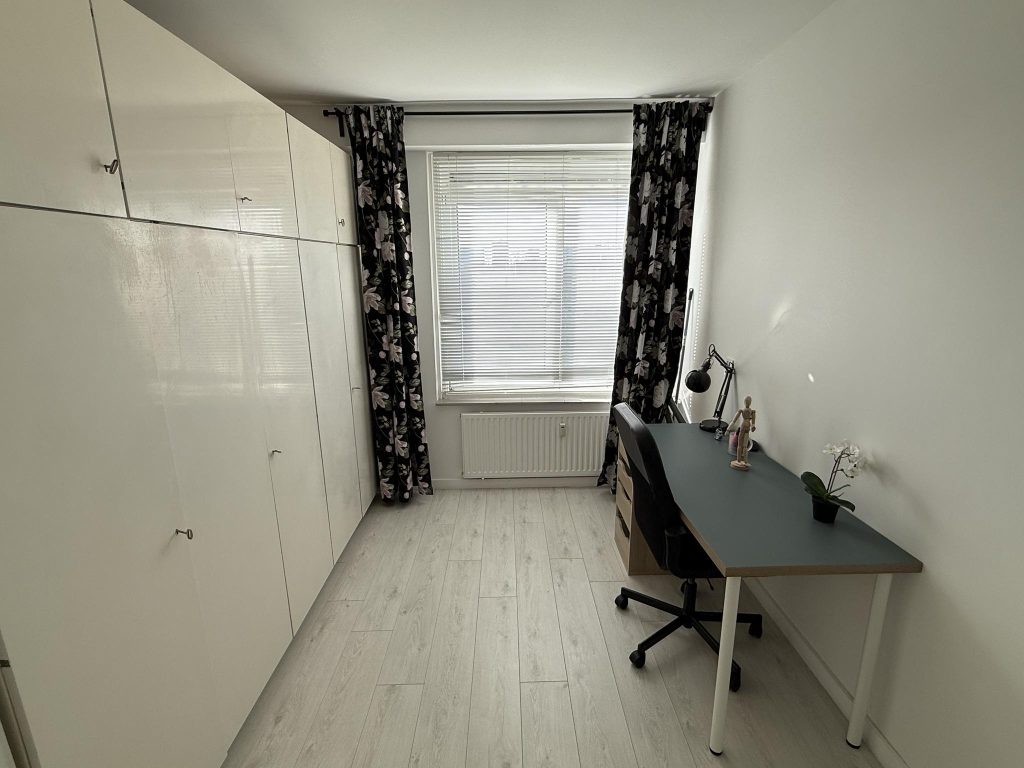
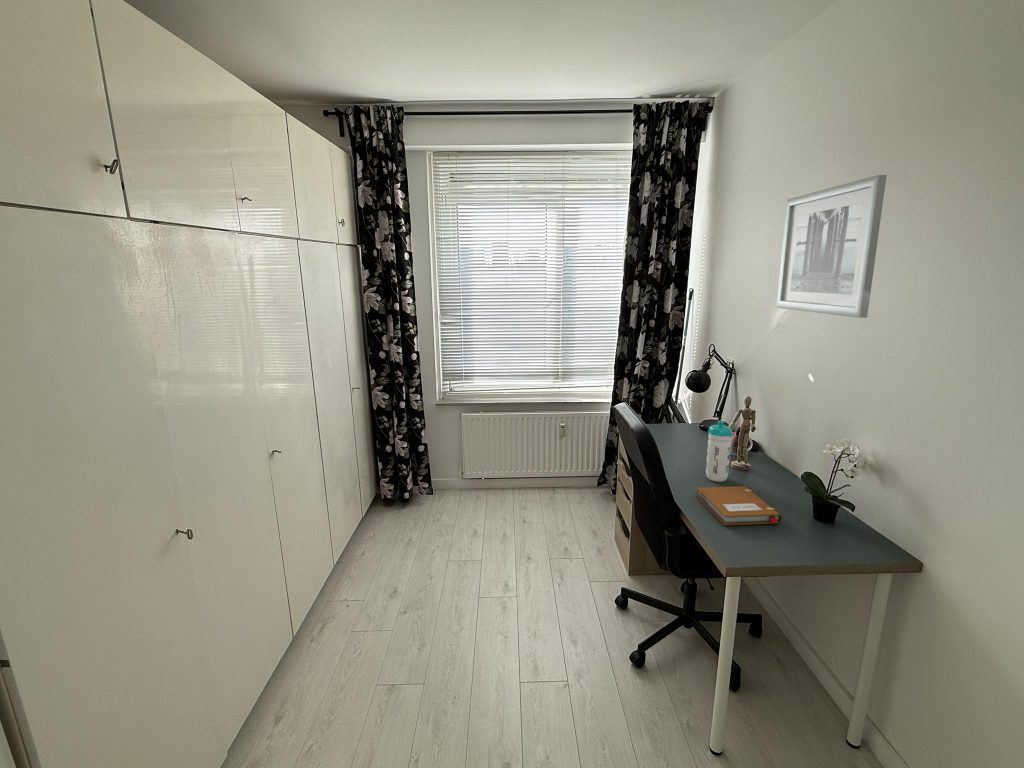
+ notebook (737, 505)
+ wall art (822, 251)
+ water bottle (718, 450)
